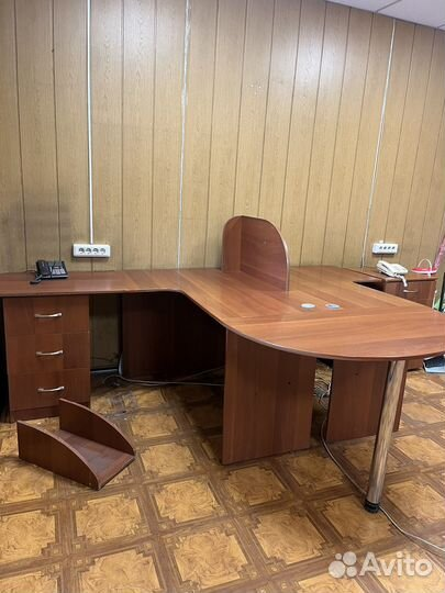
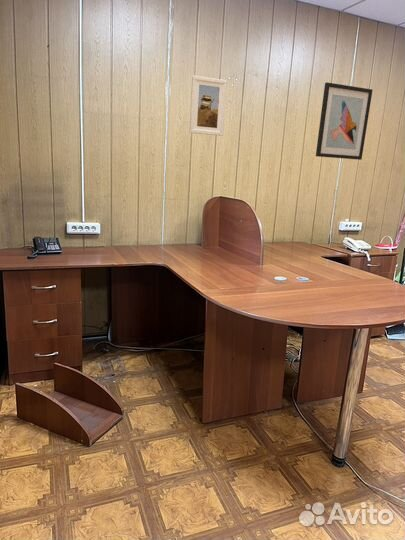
+ wall art (344, 122)
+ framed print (208, 106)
